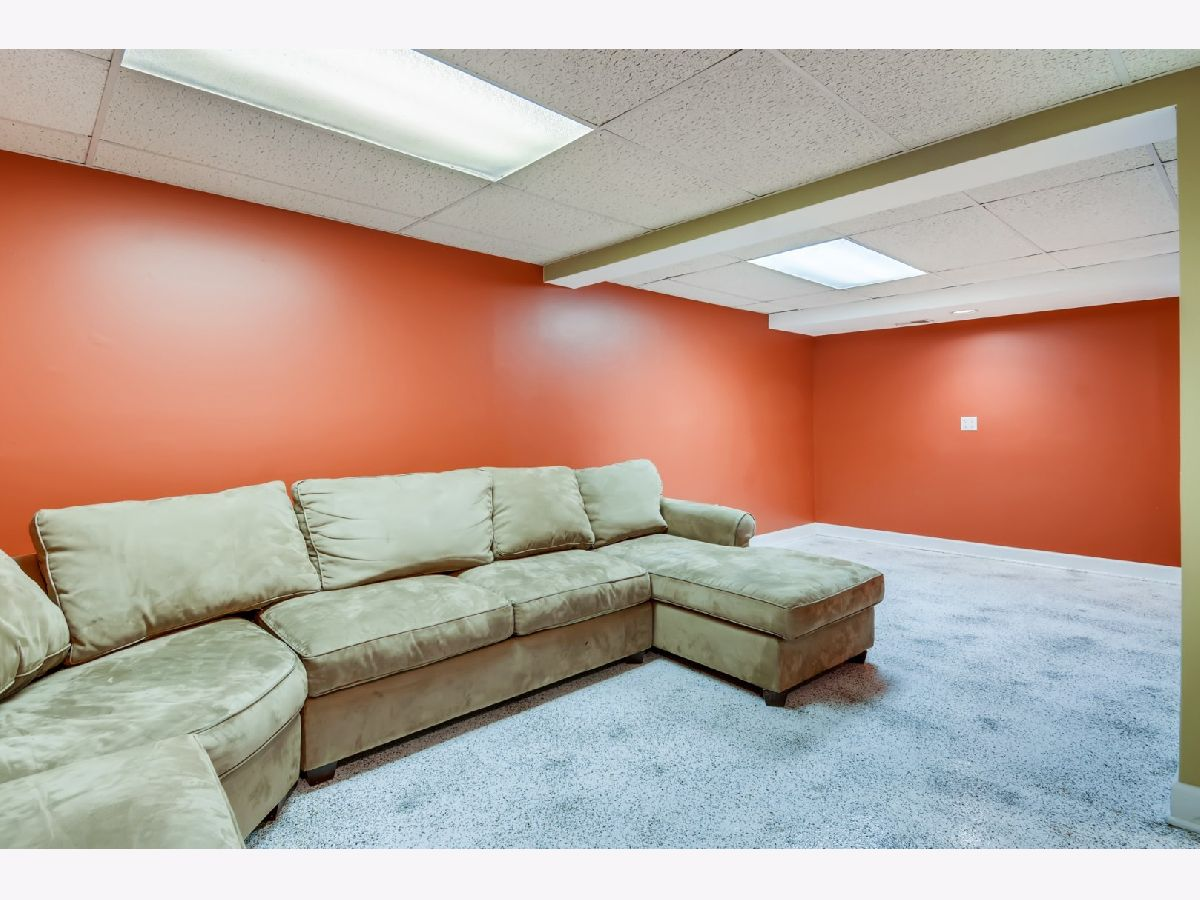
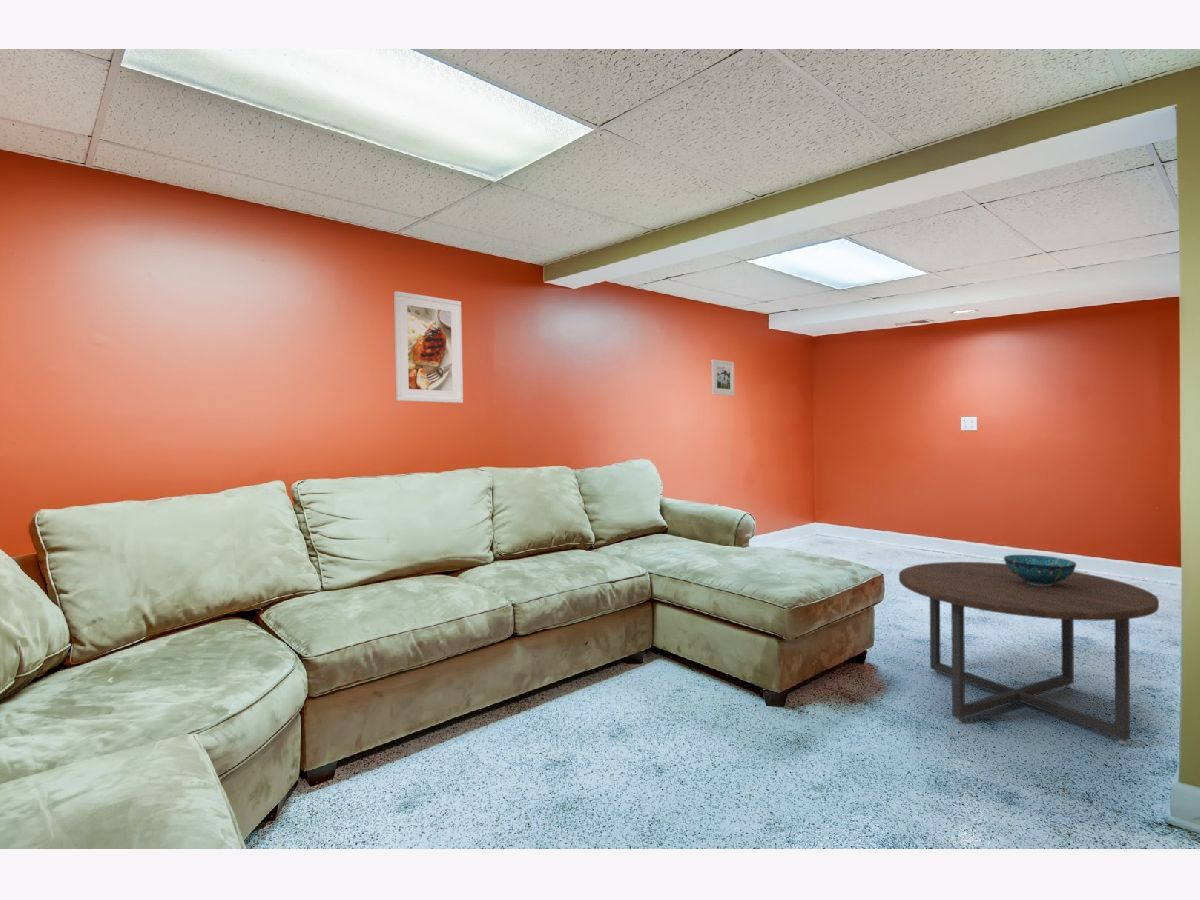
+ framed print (723, 378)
+ coffee table (1019, 615)
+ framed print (429, 349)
+ decorative bowl (1039, 571)
